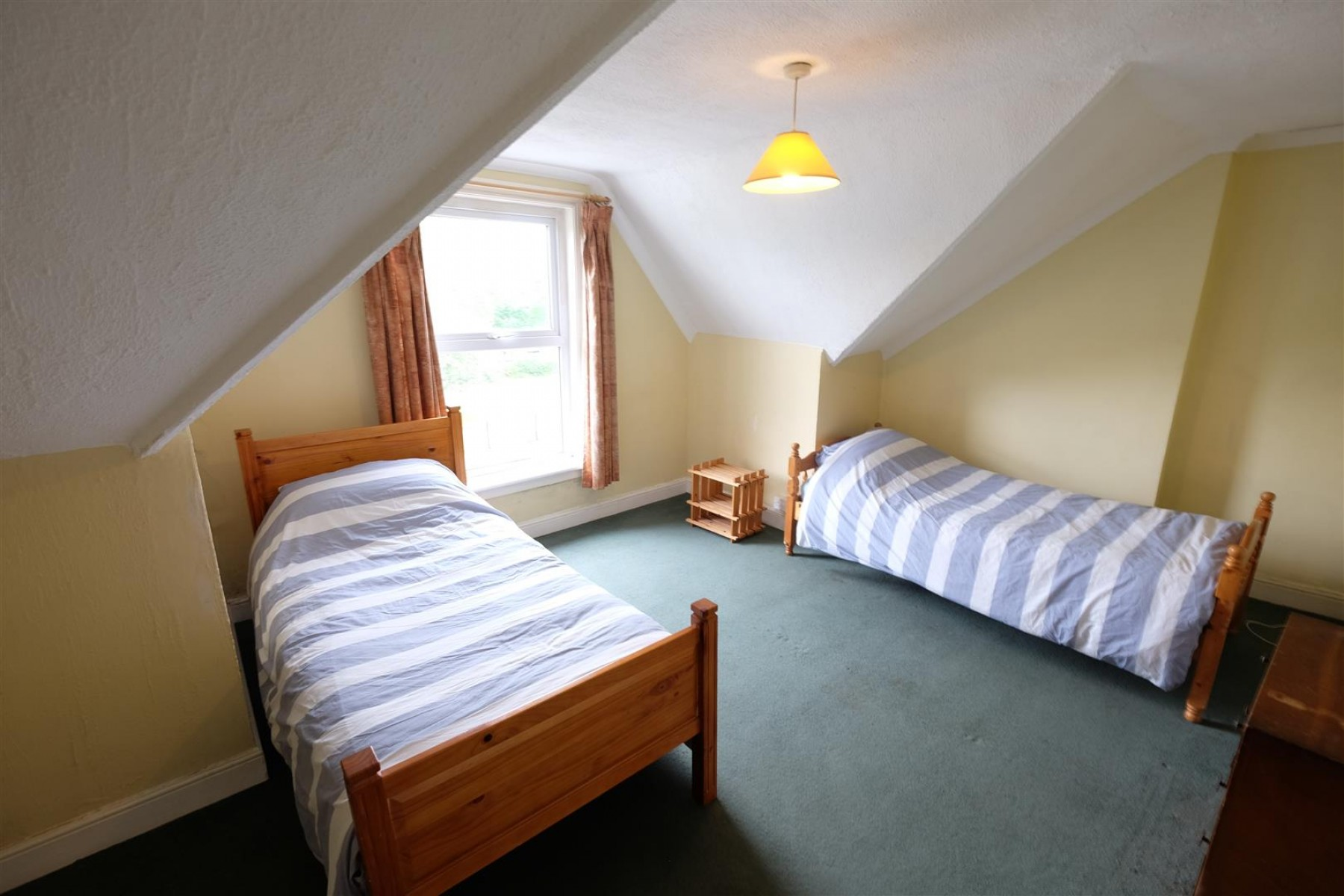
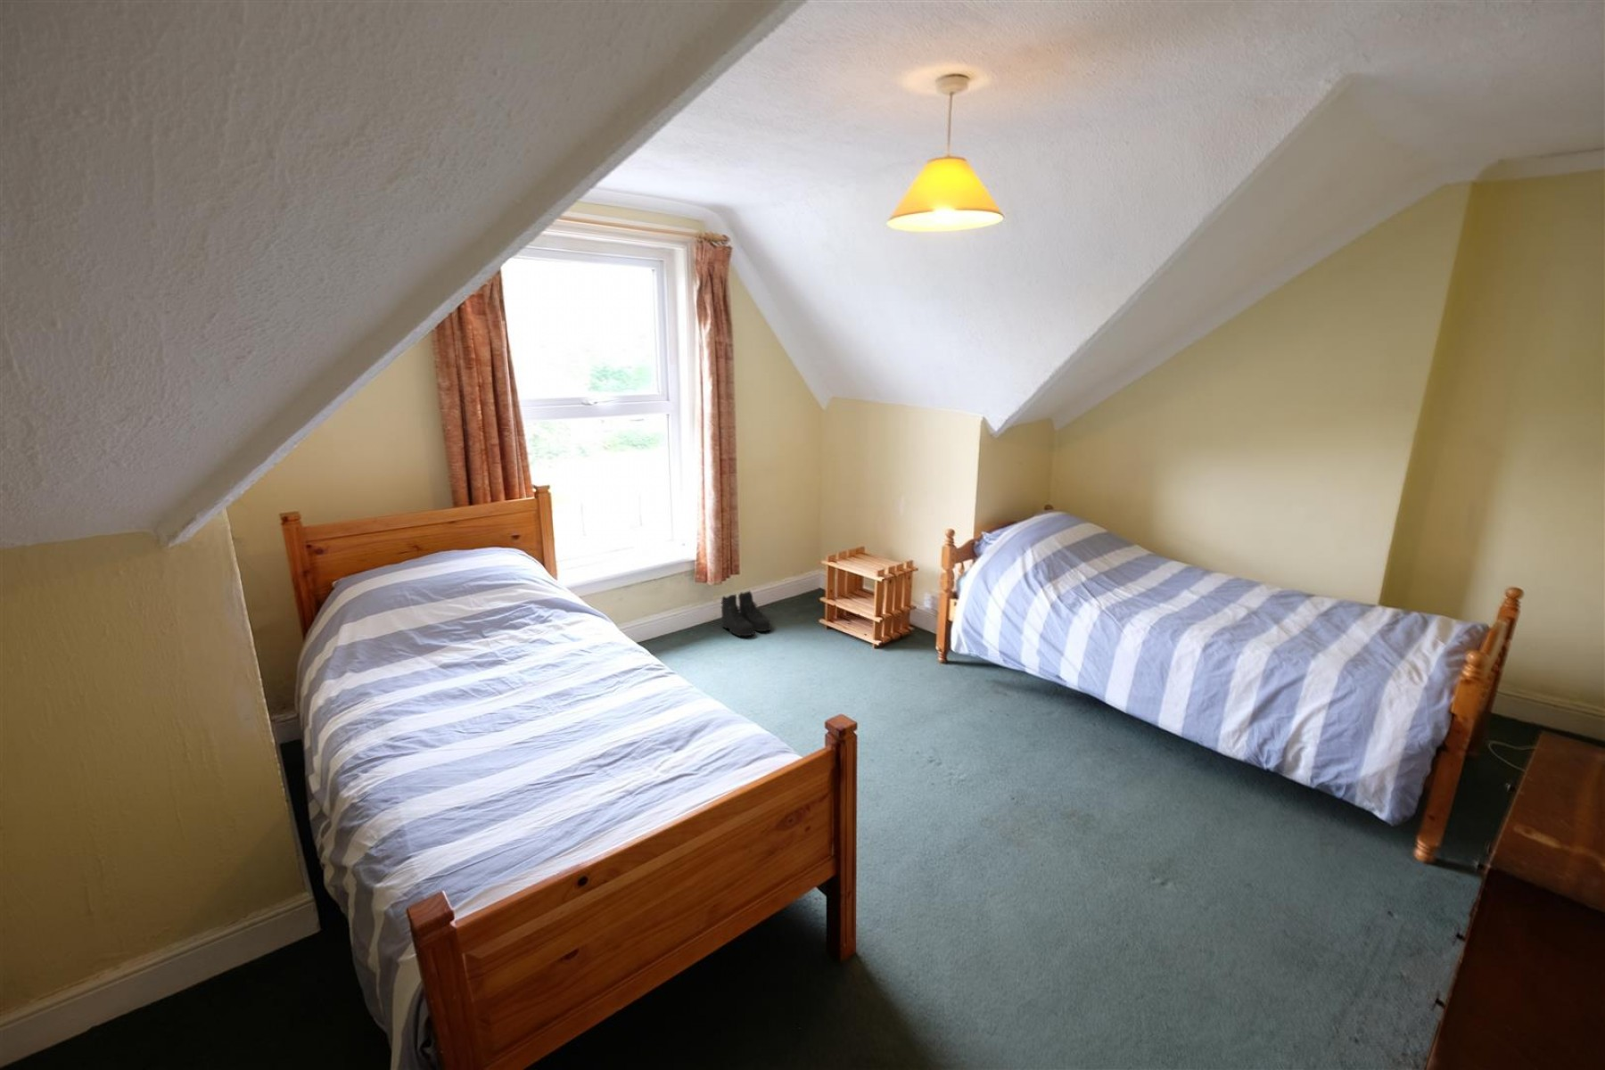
+ boots (745, 610)
